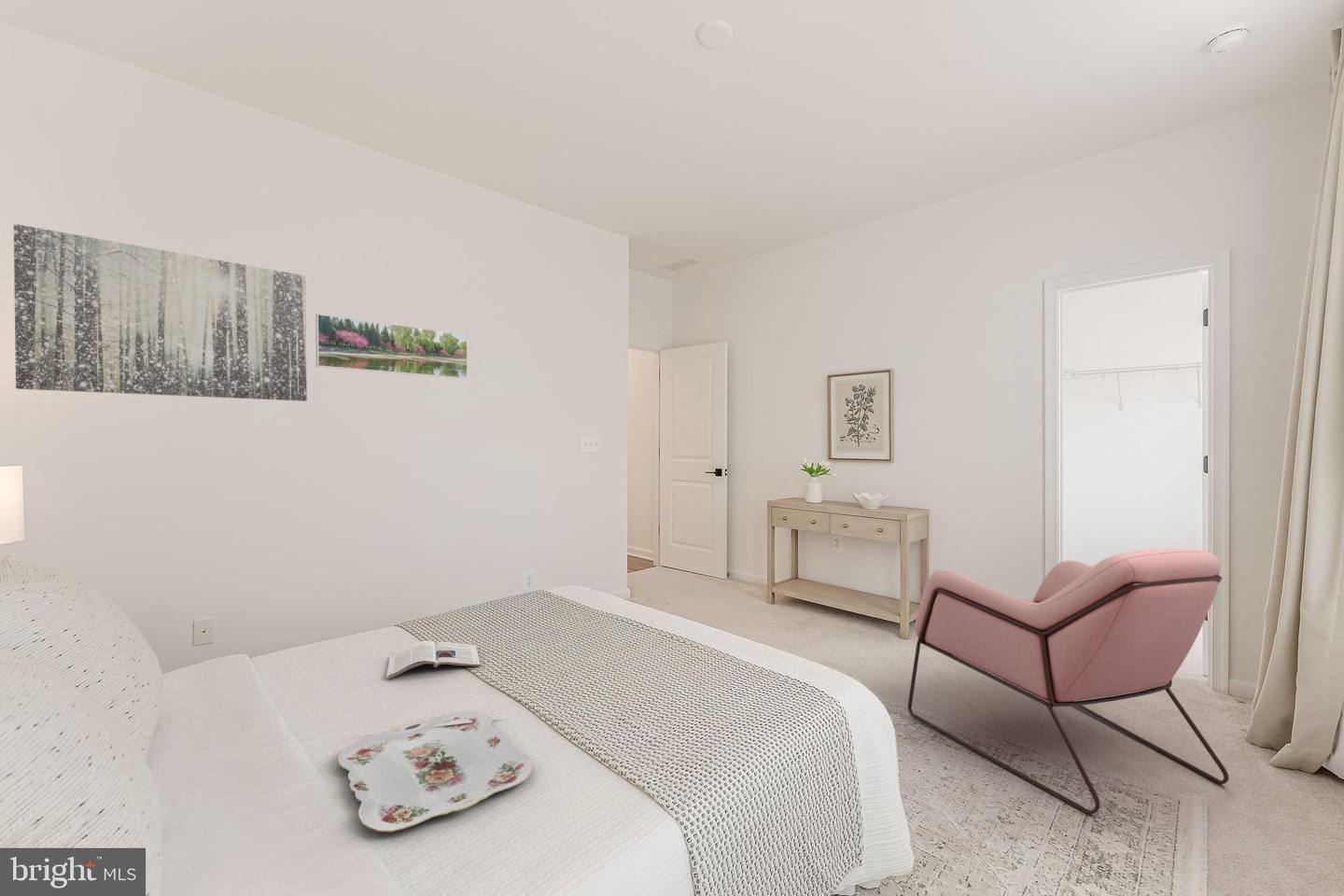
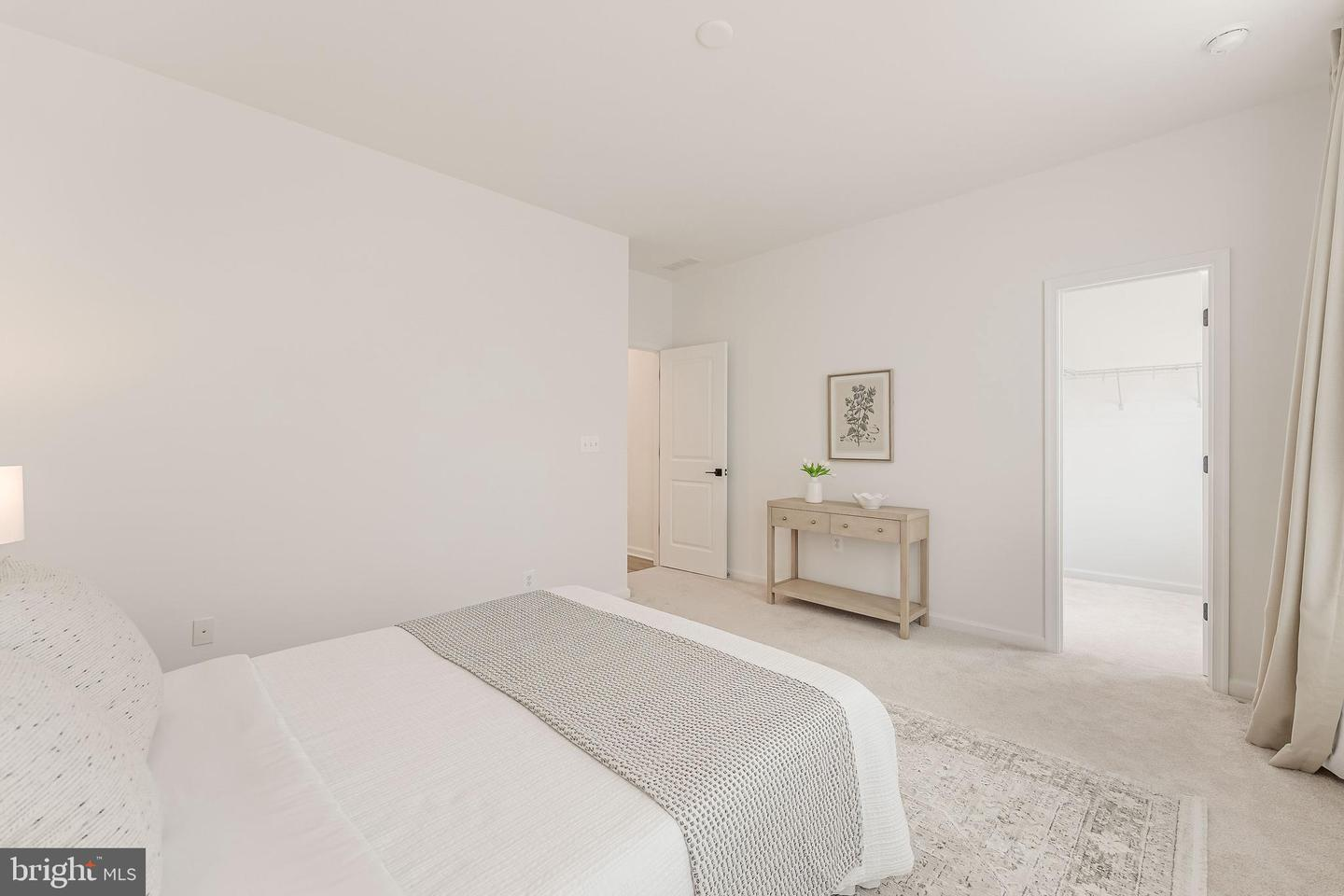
- serving tray (434, 762)
- magazine (434, 655)
- wall art (179, 325)
- armchair (1060, 638)
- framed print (398, 349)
